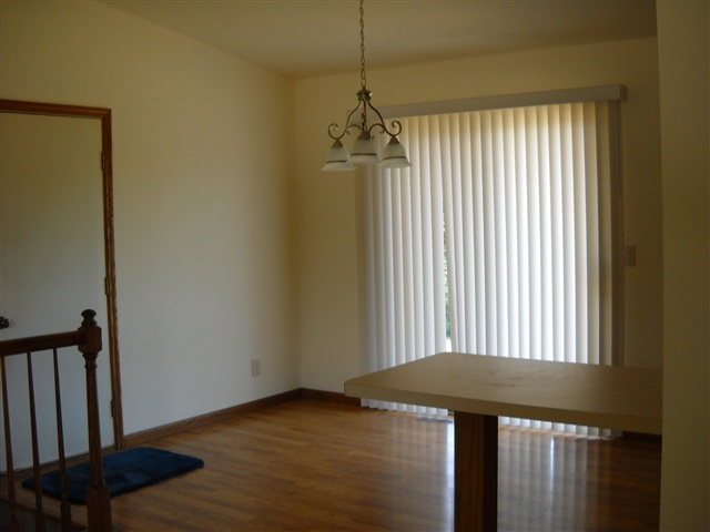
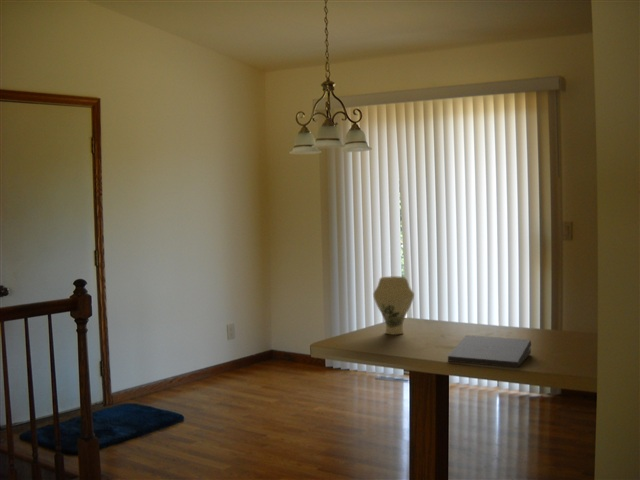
+ pizza box (490, 350)
+ vase (393, 305)
